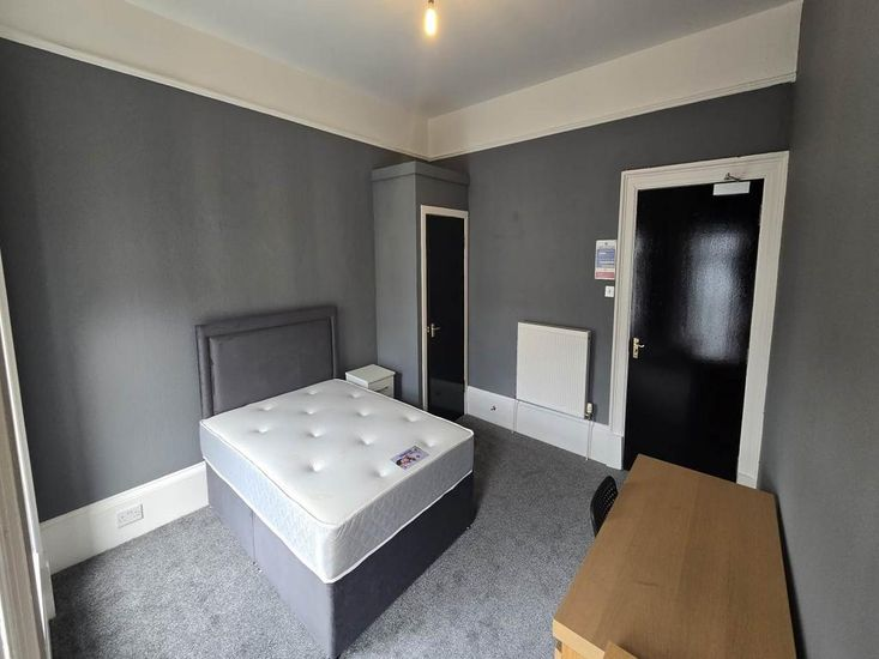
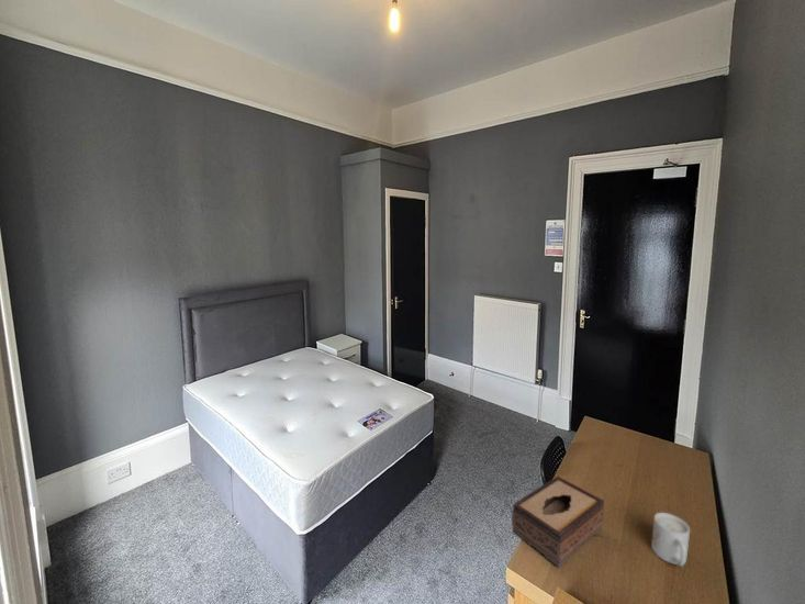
+ tissue box (558, 516)
+ mug (673, 543)
